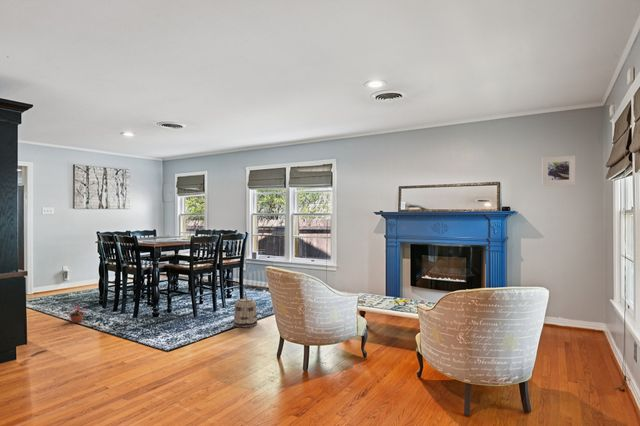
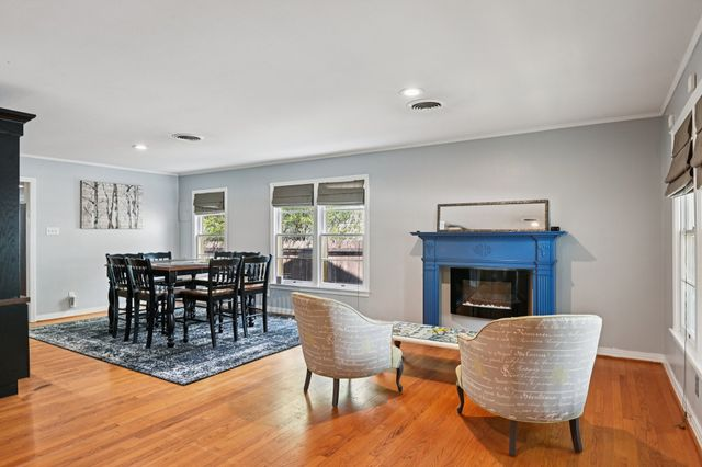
- basket (245, 308)
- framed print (558, 171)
- potted plant (76, 312)
